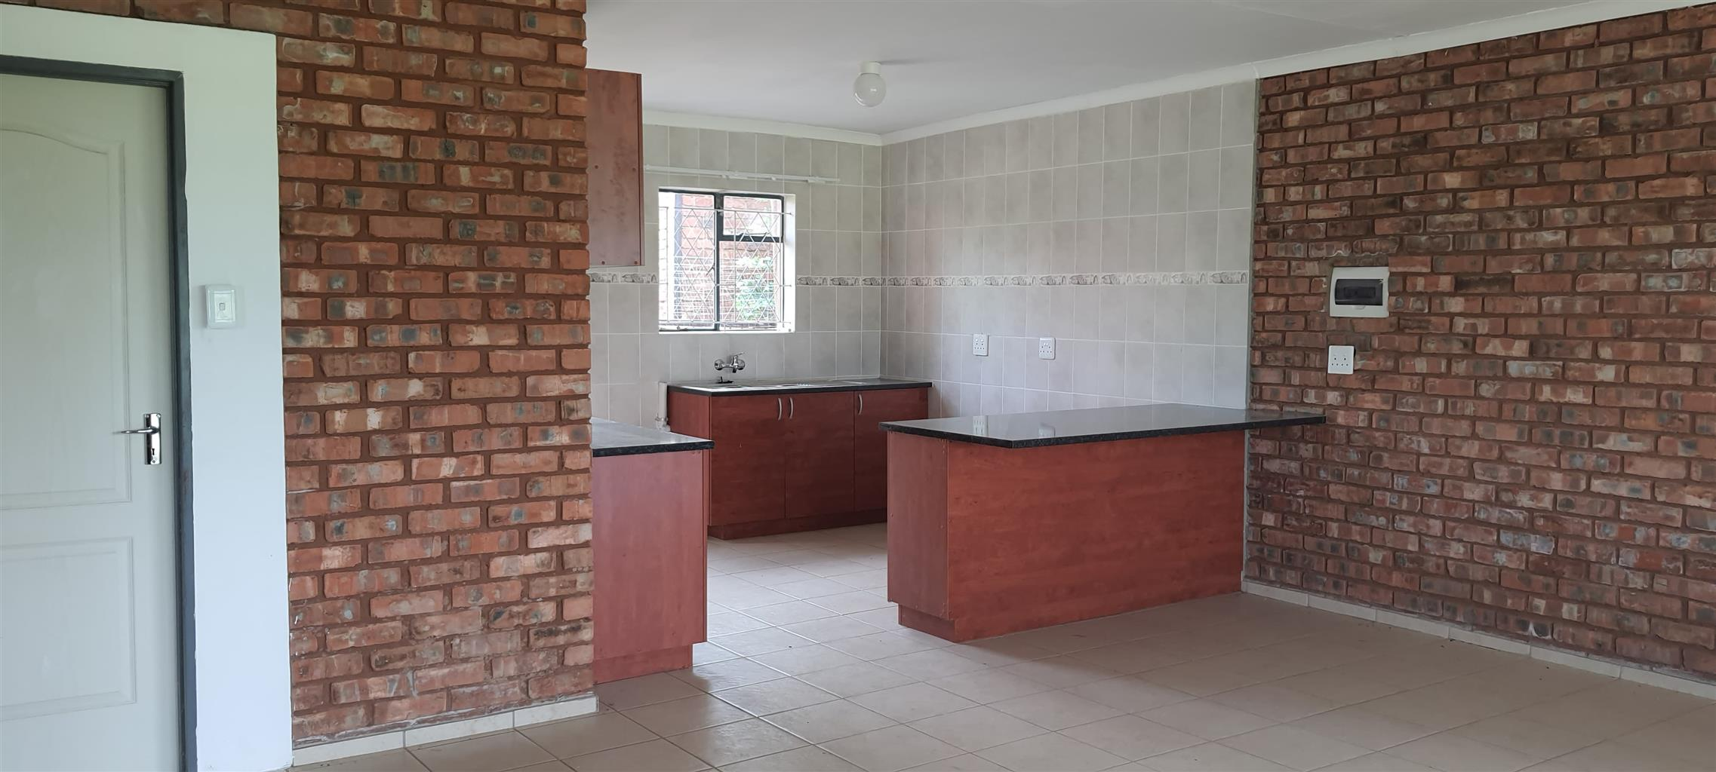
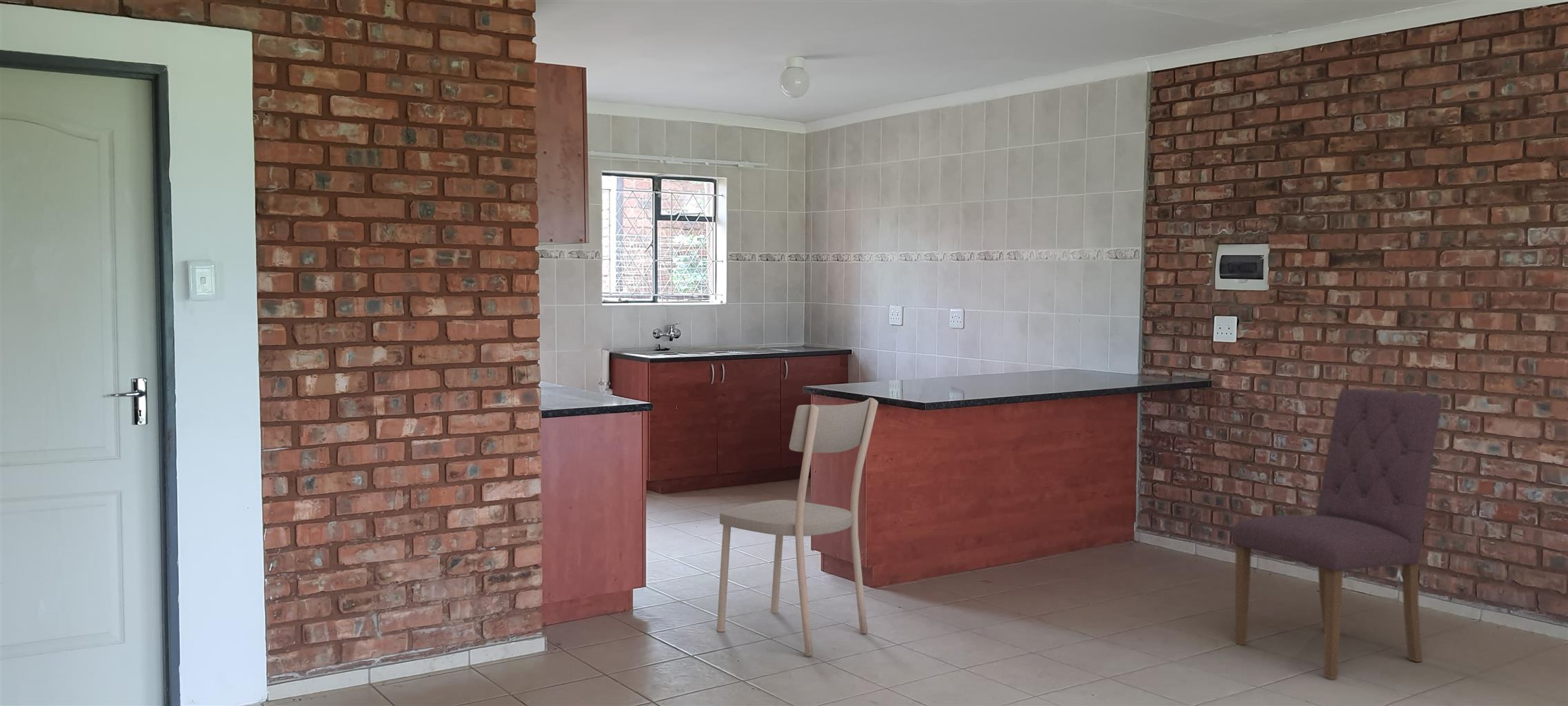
+ dining chair (795, 515)
+ dining chair (1336, 523)
